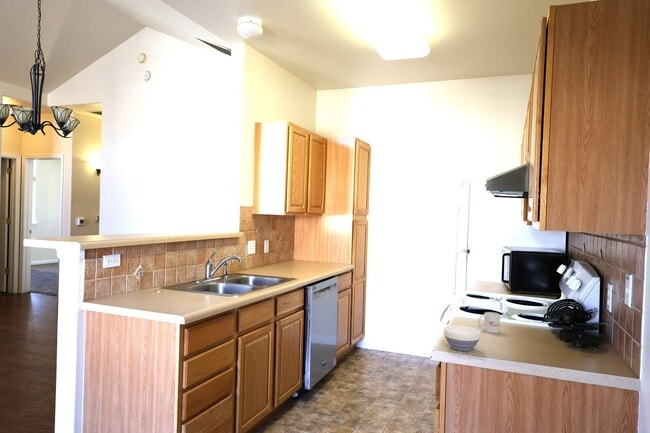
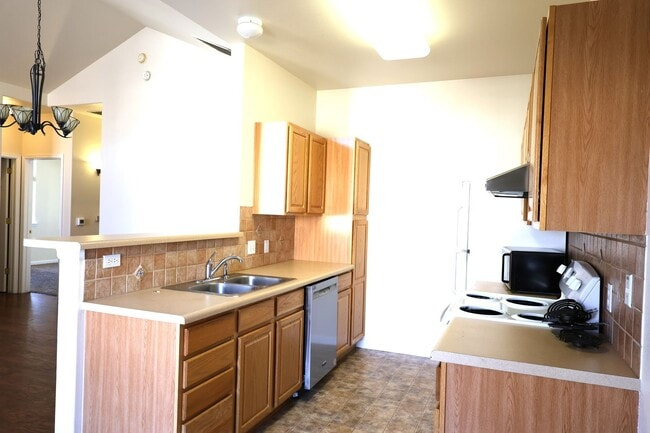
- bowl (461, 339)
- mug (488, 322)
